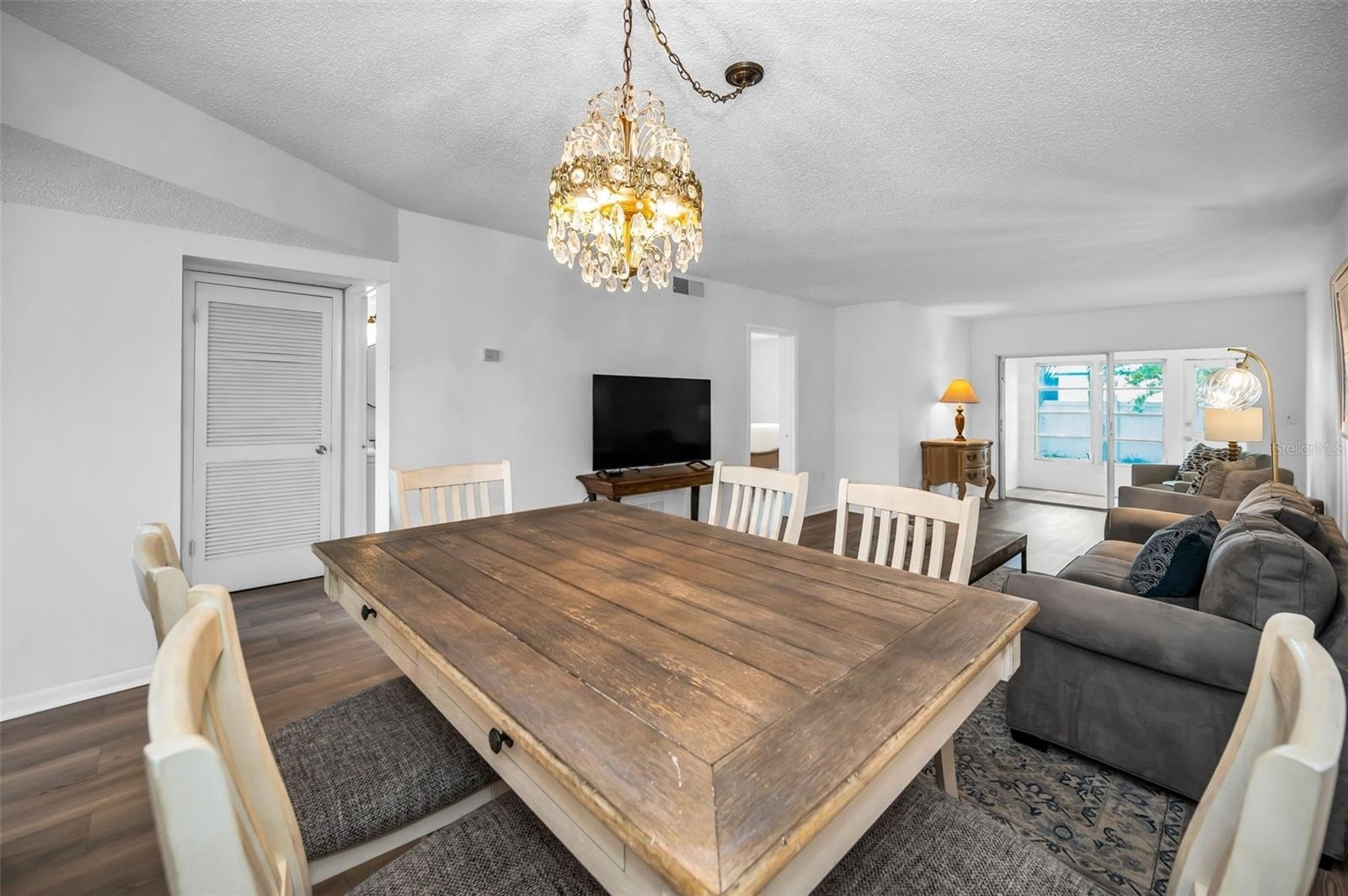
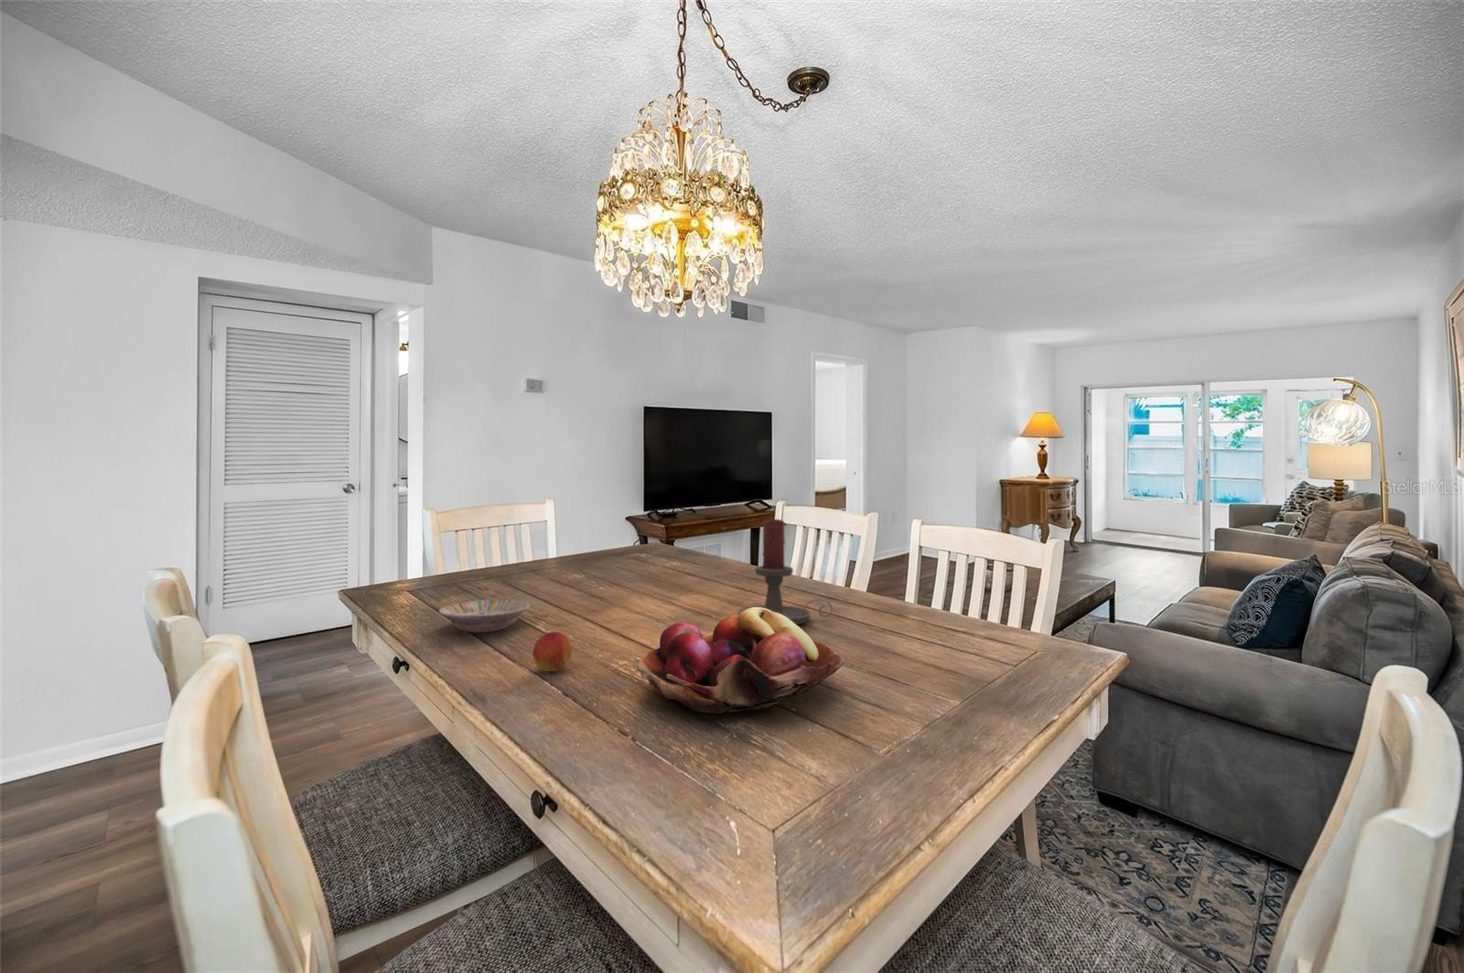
+ peach (553, 652)
+ fruit basket (743, 653)
+ candle holder (784, 569)
+ bowl (485, 617)
